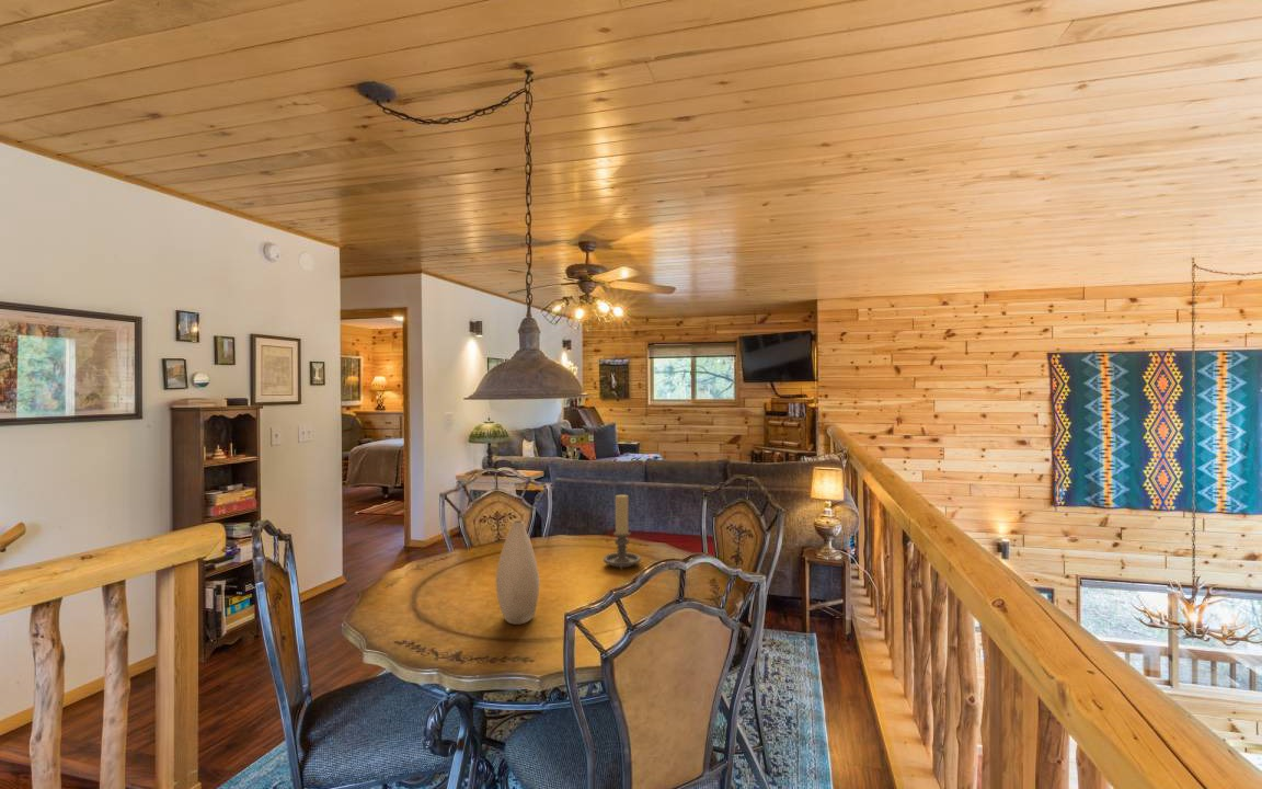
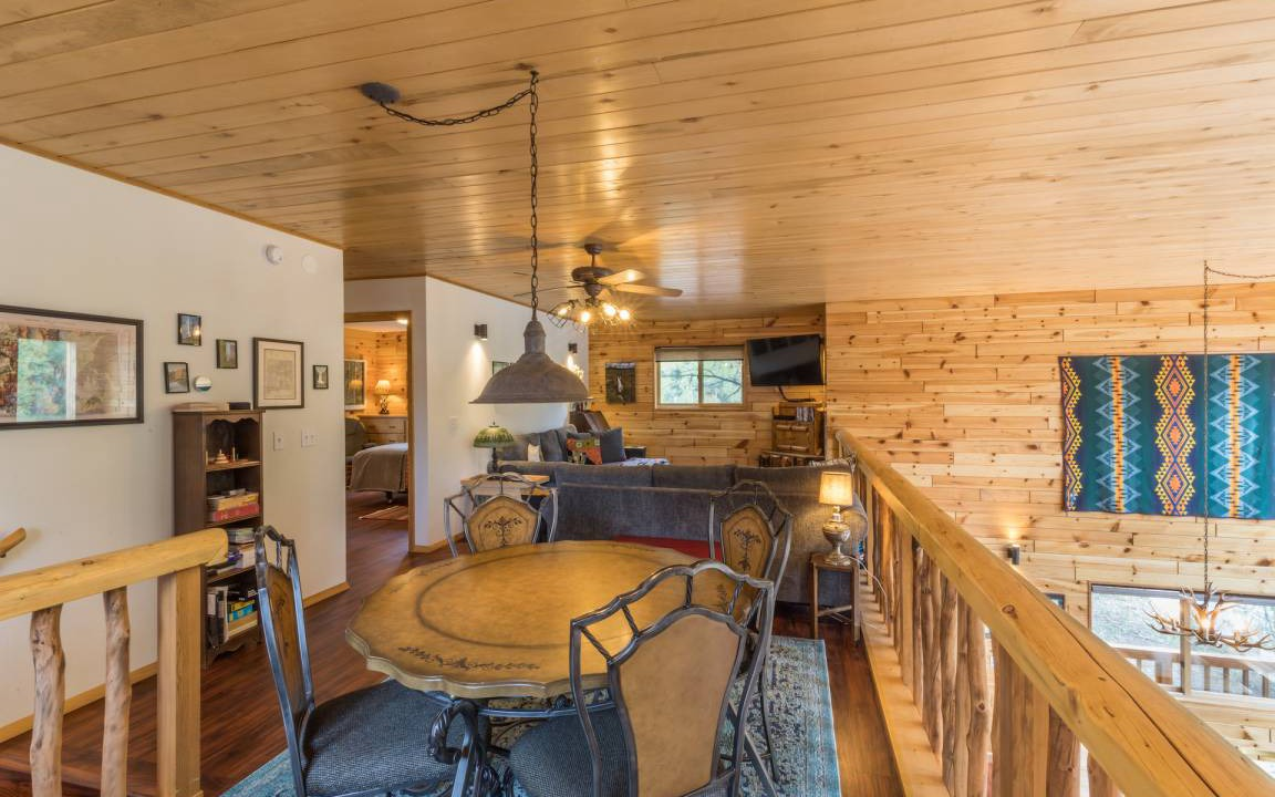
- vase (518, 568)
- candle holder (621, 529)
